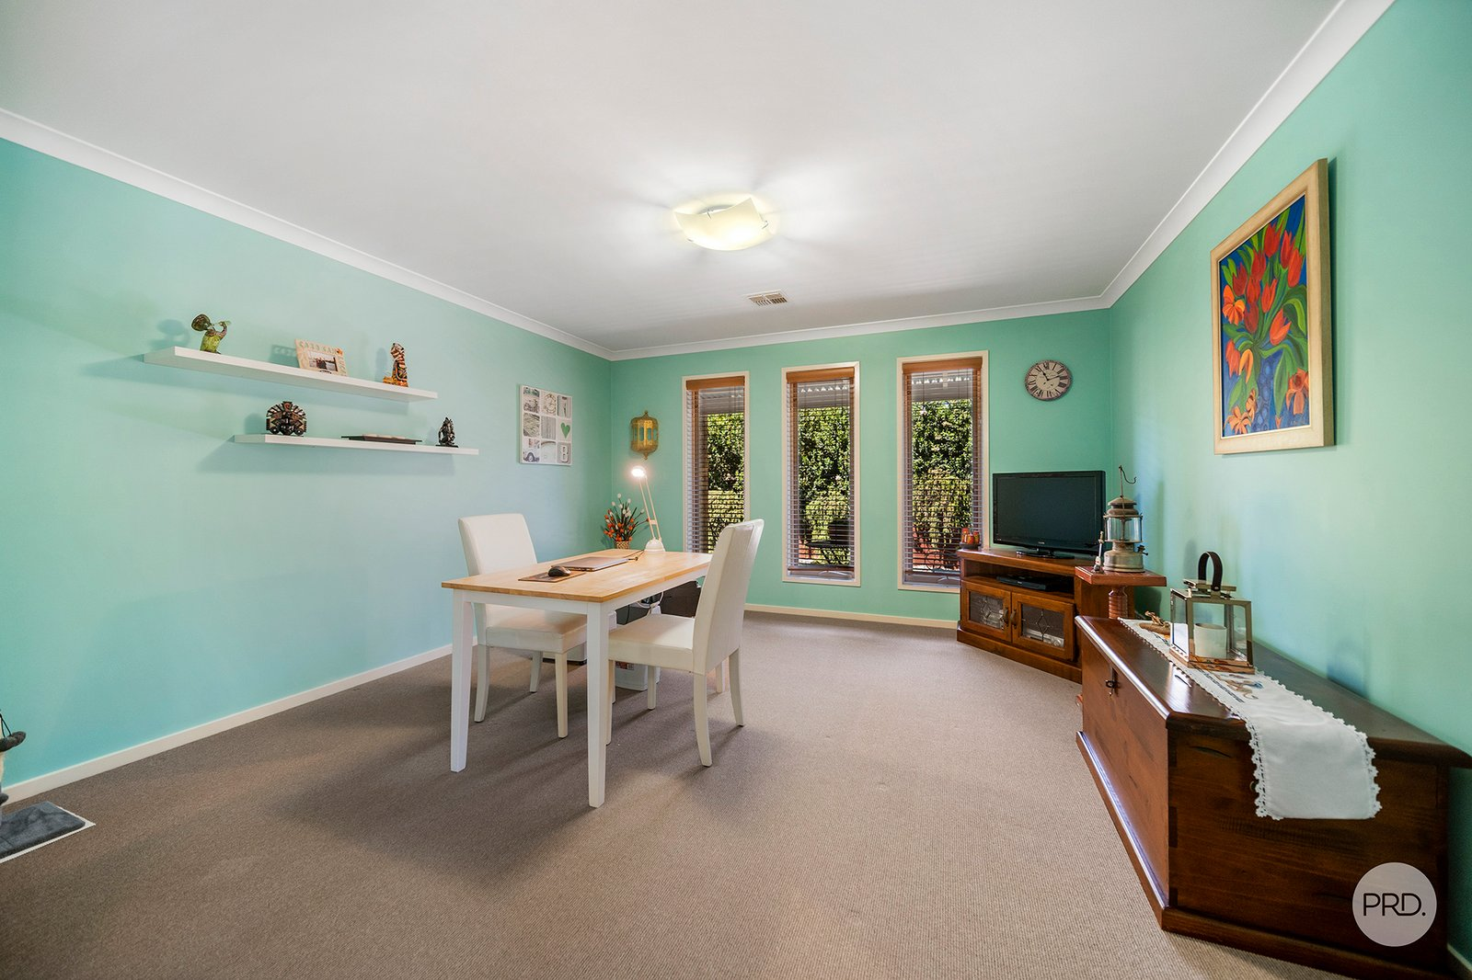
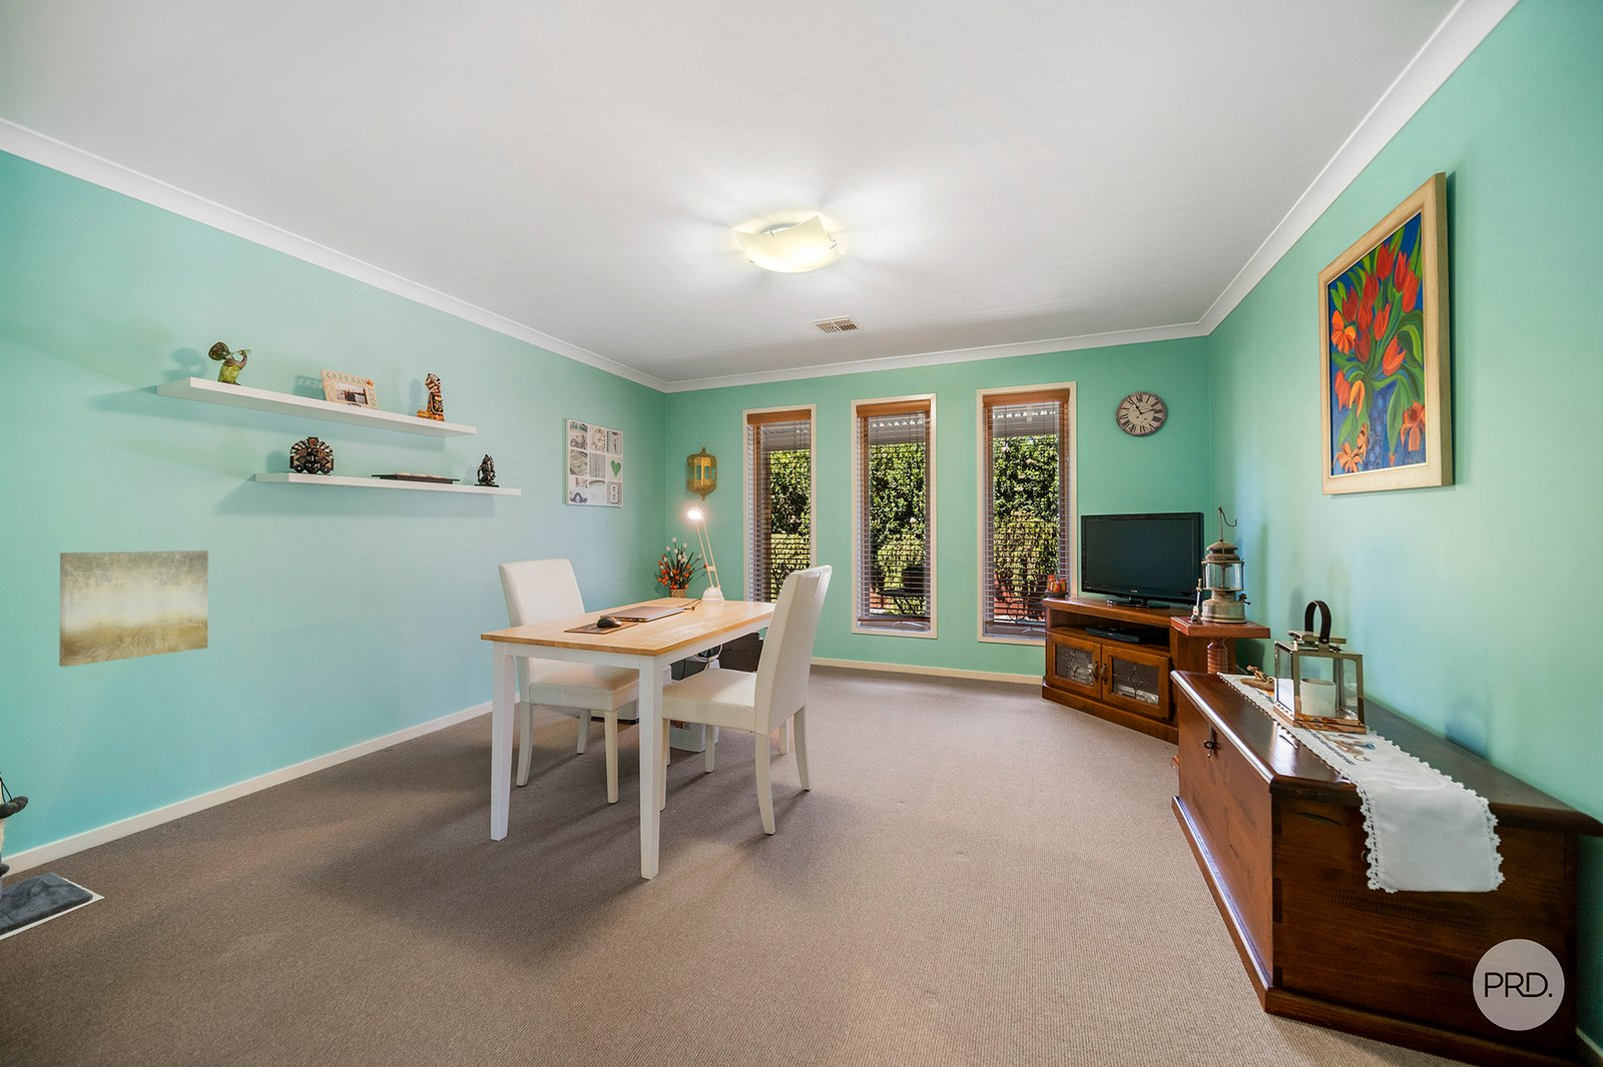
+ wall art (139, 604)
